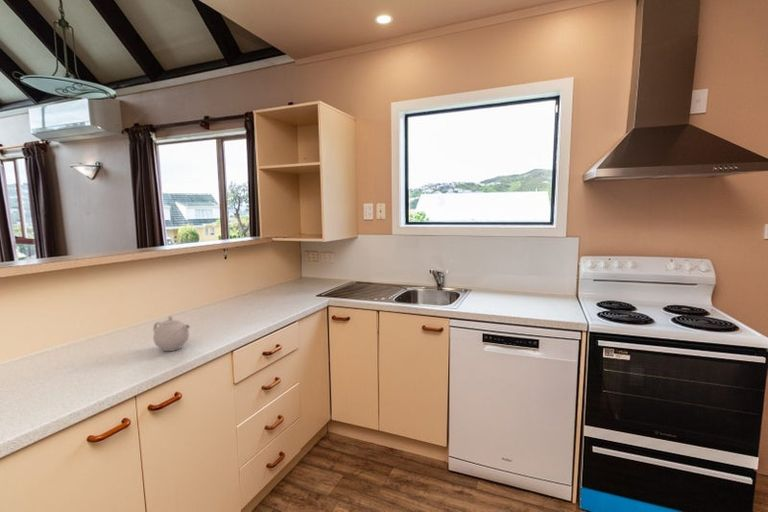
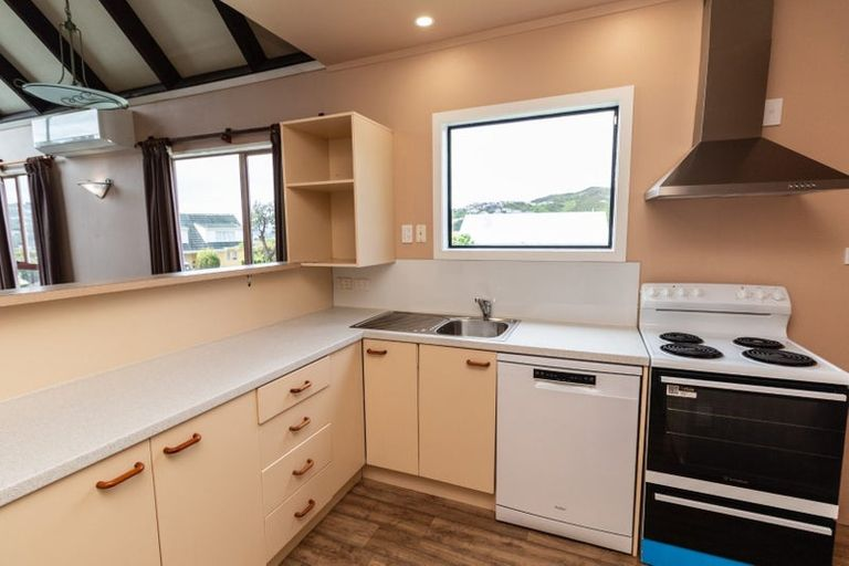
- teapot (171, 332)
